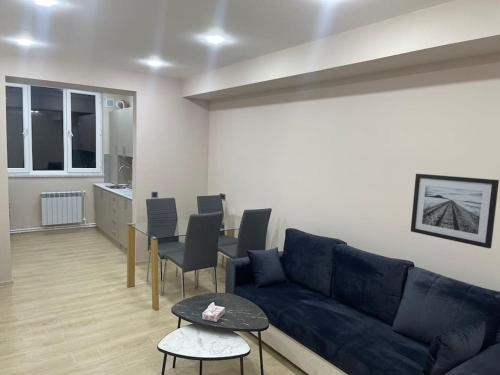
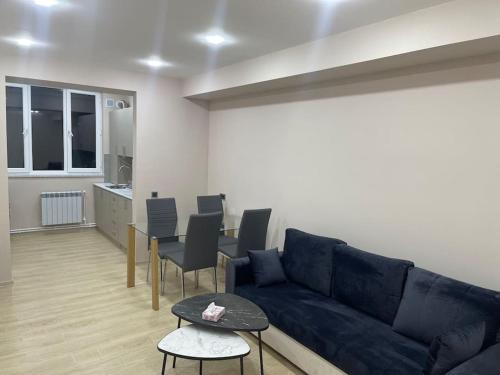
- wall art (450, 208)
